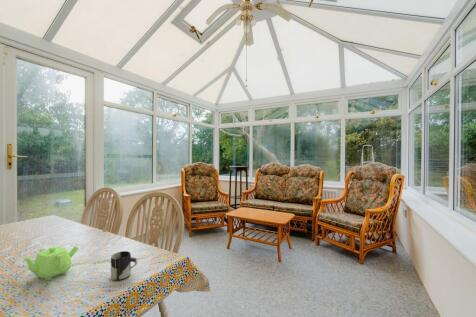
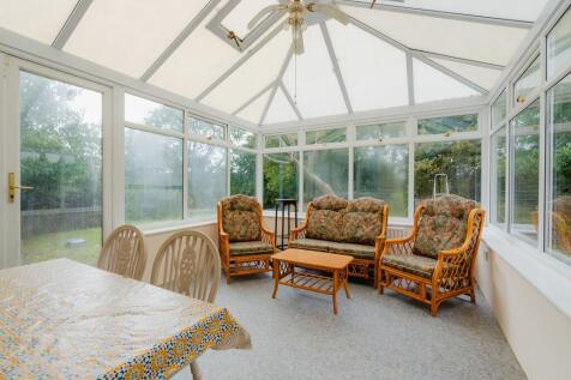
- teapot (52, 260)
- cup (124, 265)
